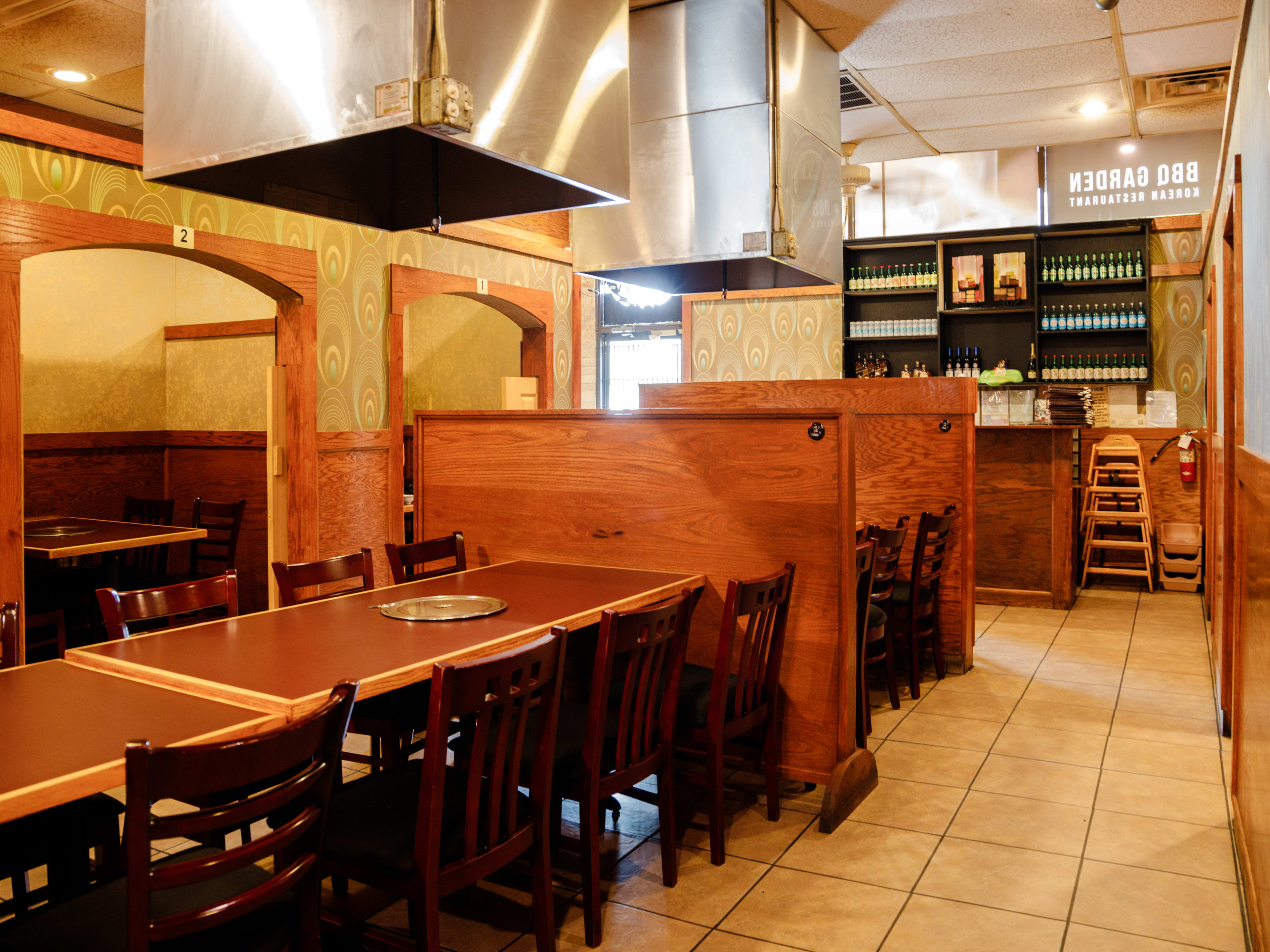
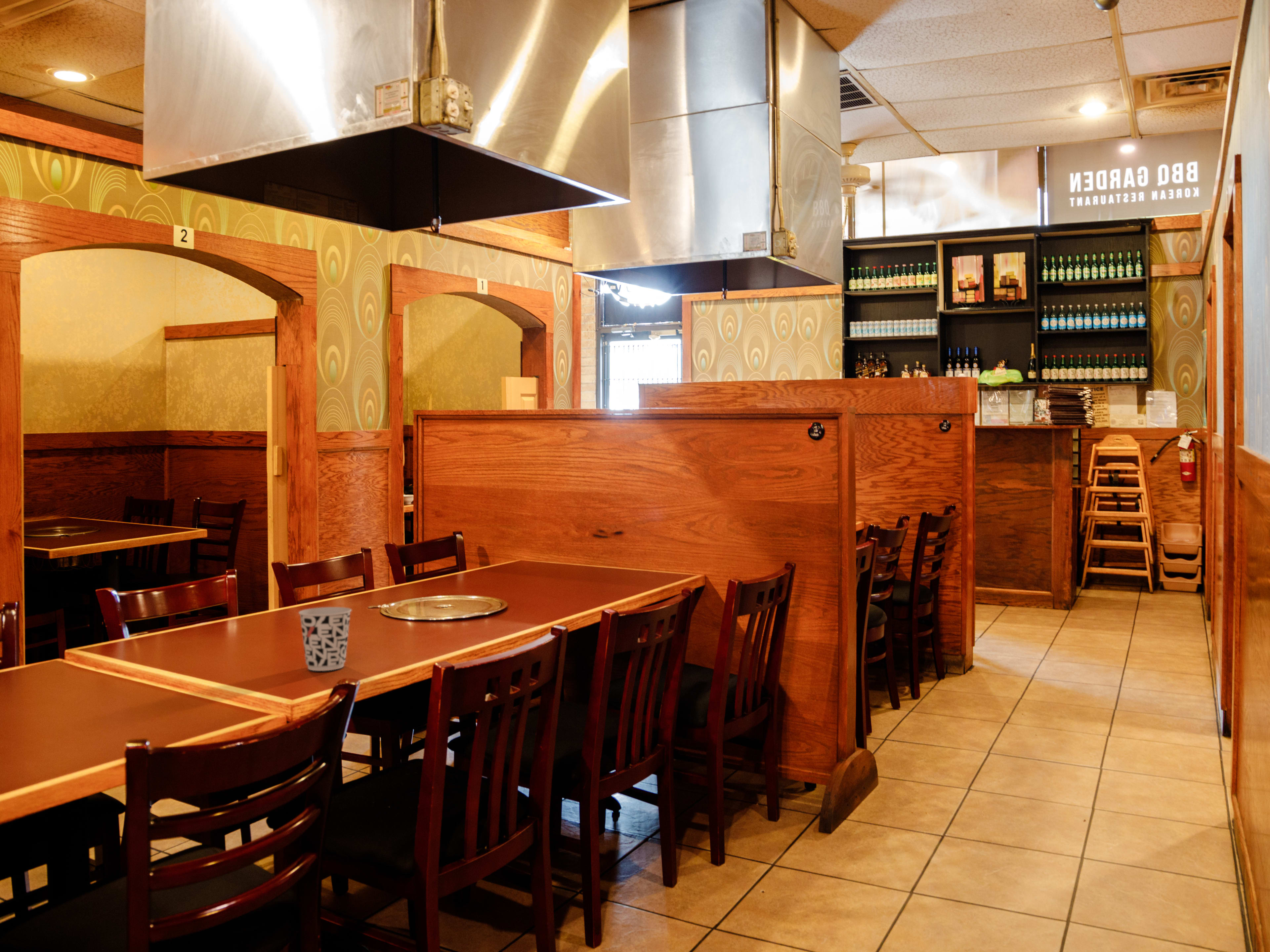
+ cup (325, 639)
